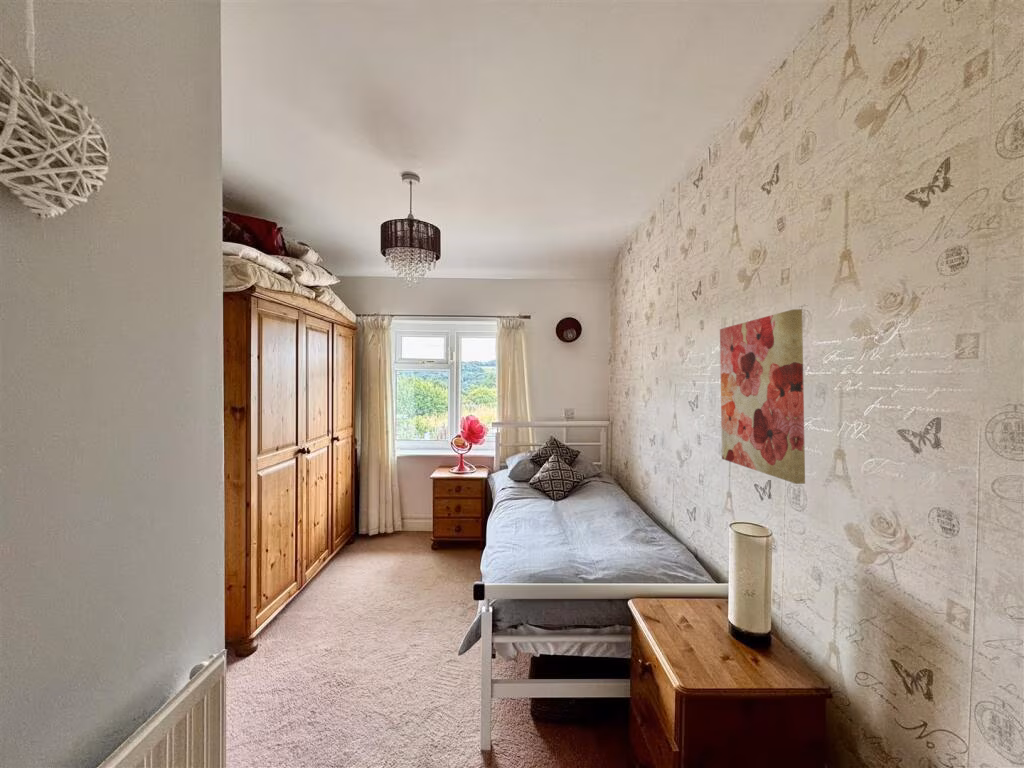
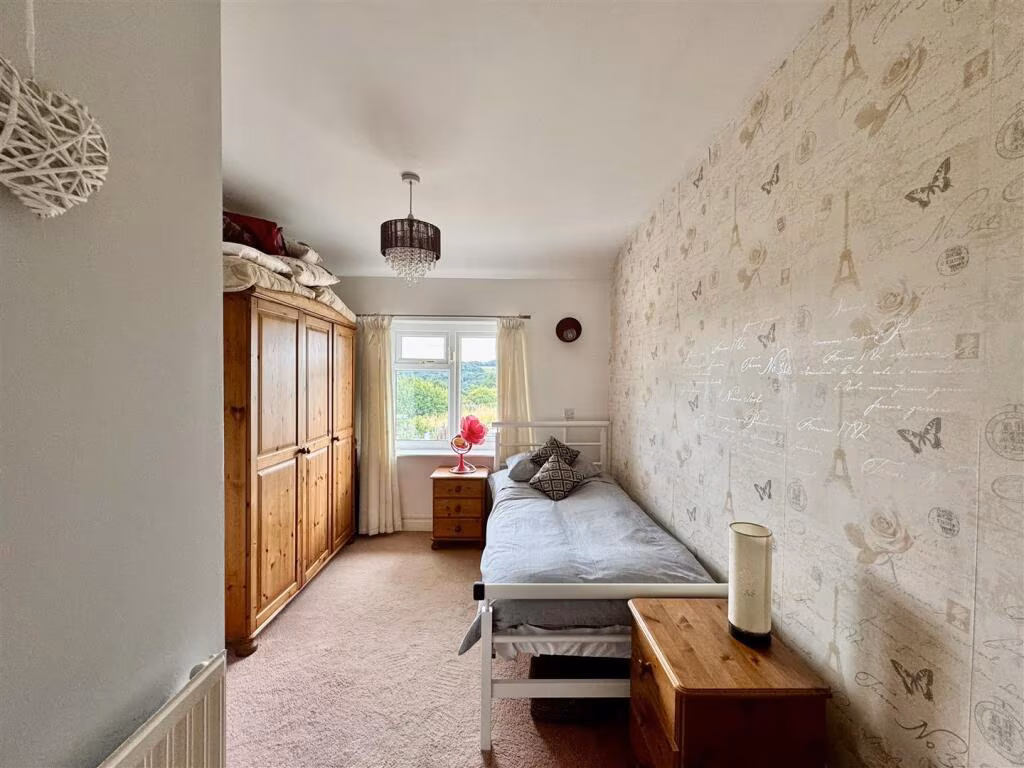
- wall art (756, 395)
